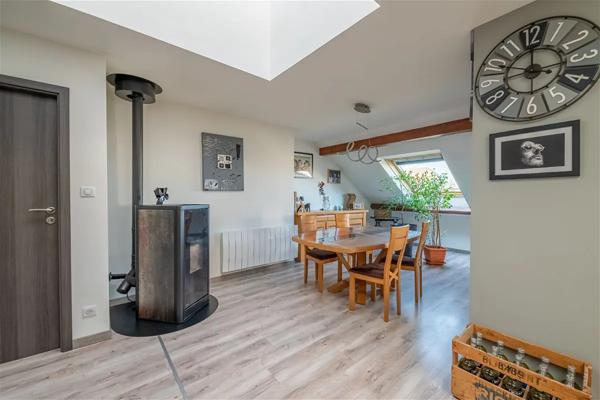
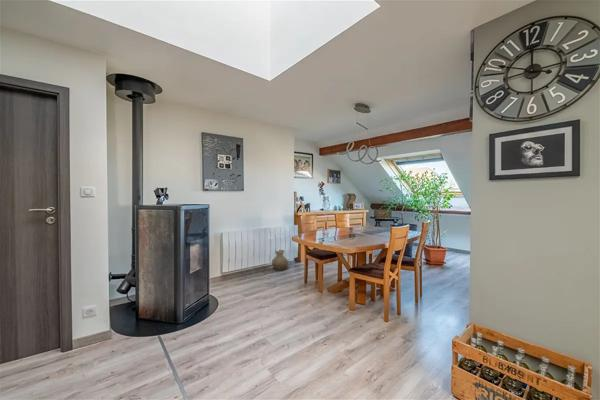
+ vase (279, 259)
